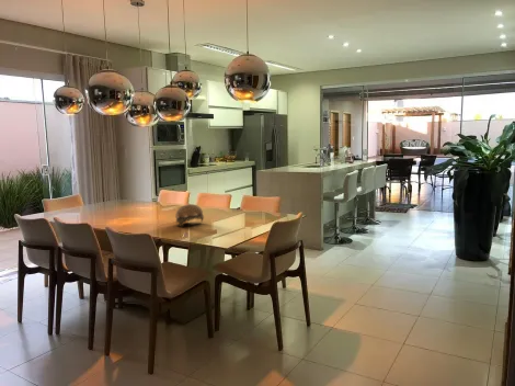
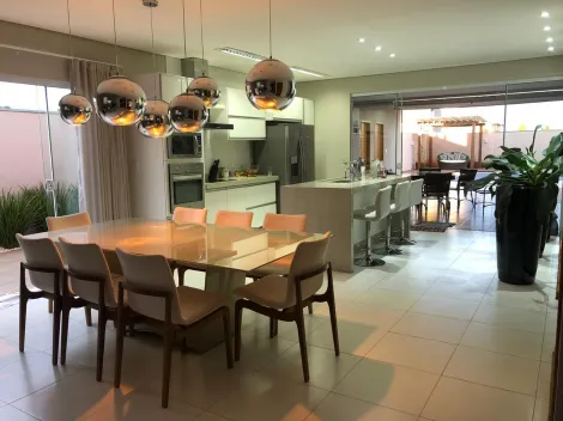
- decorative bowl (190, 214)
